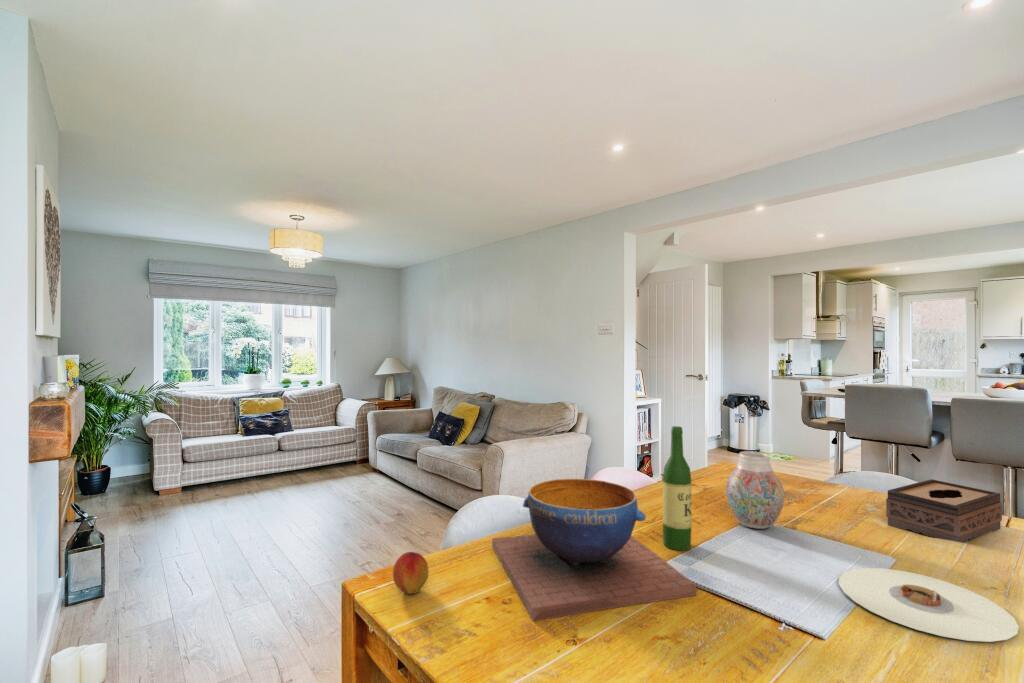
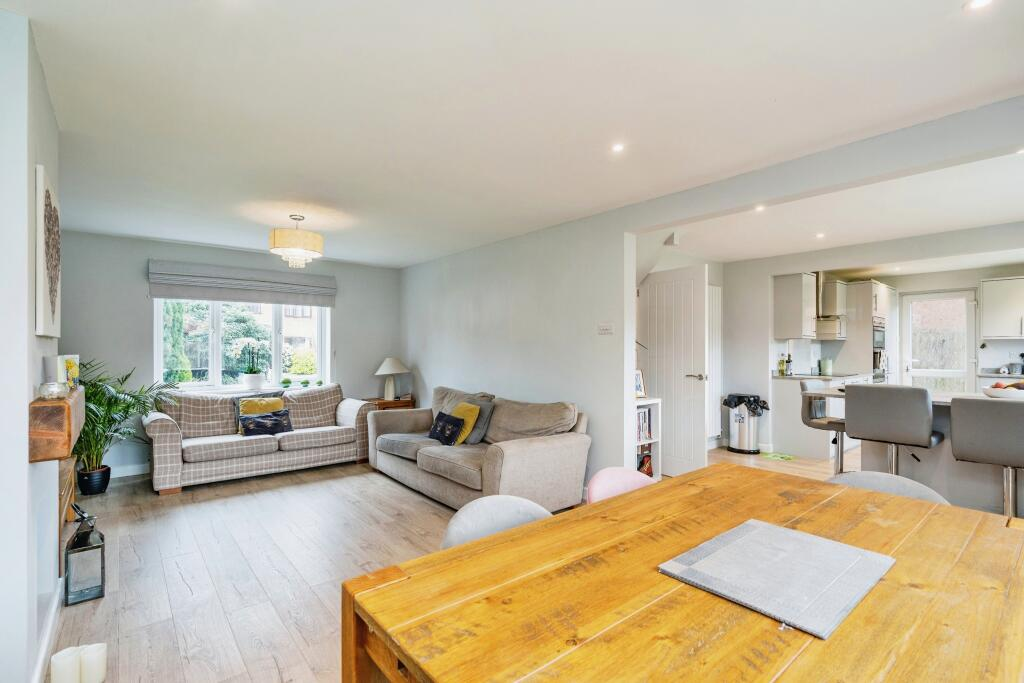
- wine bottle (677, 486)
- plate (920, 593)
- peach (410, 571)
- vase (754, 489)
- tissue box (943, 509)
- decorative bowl (583, 529)
